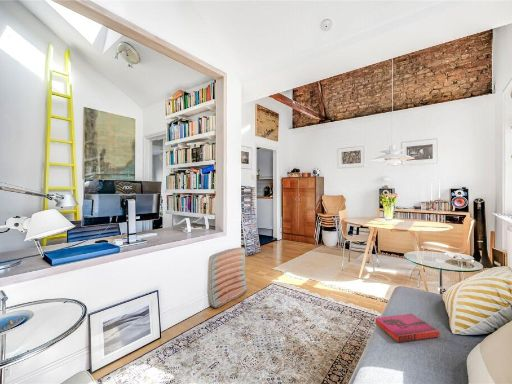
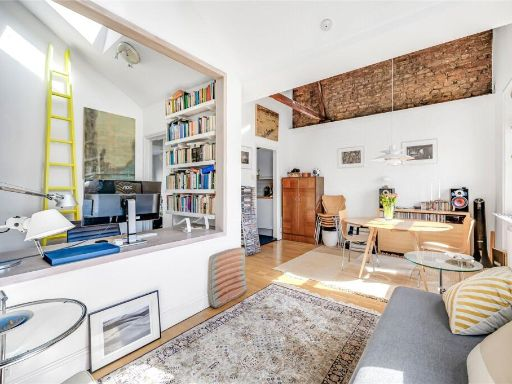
- hardback book (405, 327)
